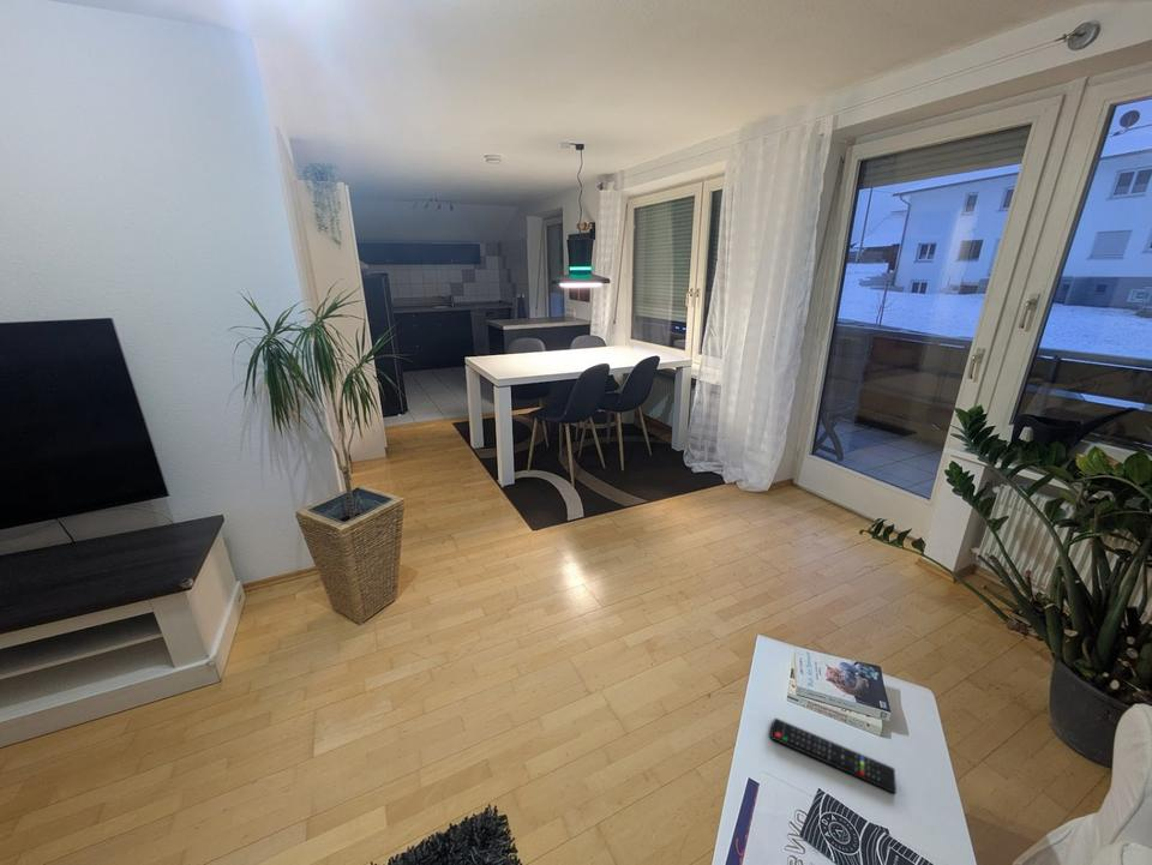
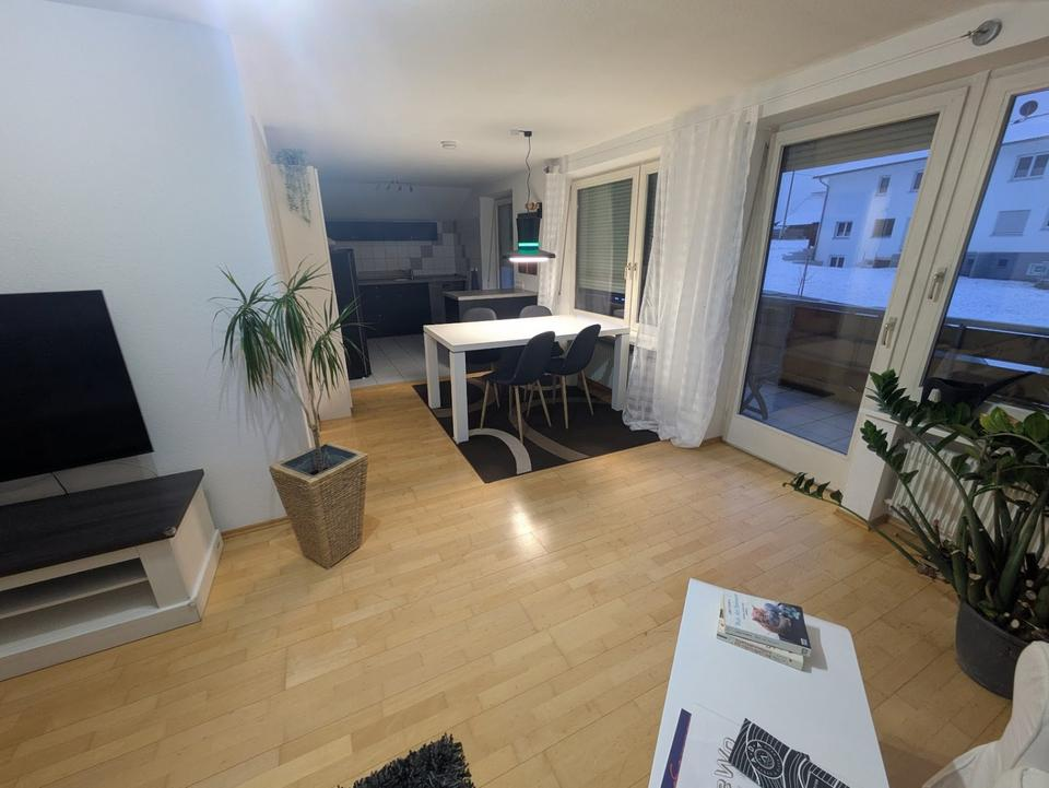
- remote control (829, 753)
